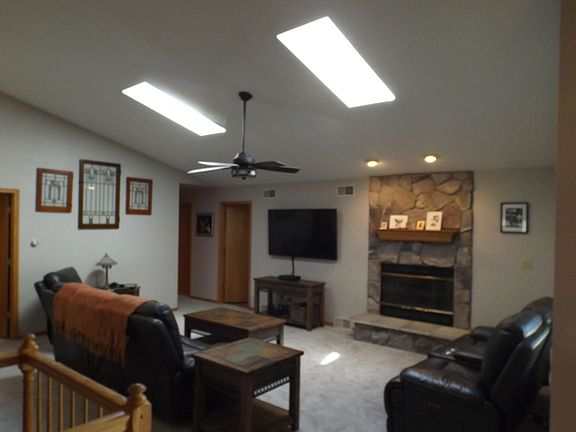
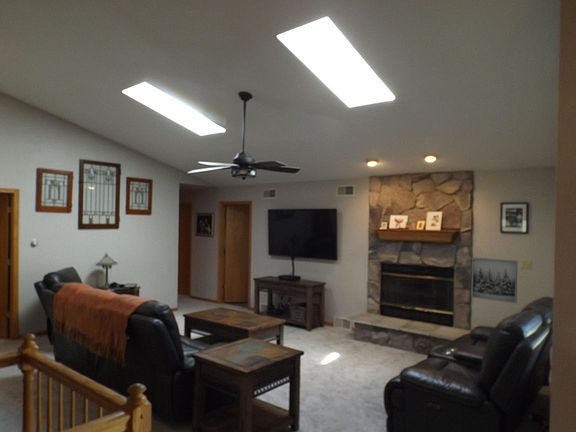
+ wall art (493, 279)
